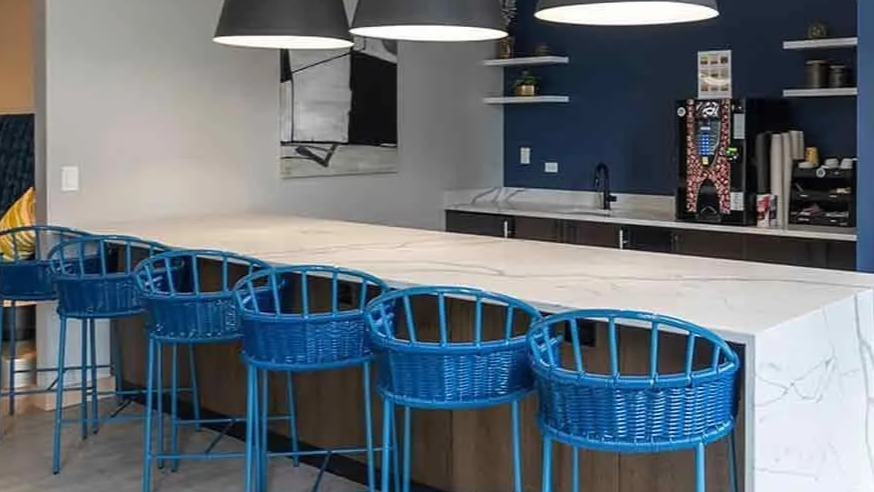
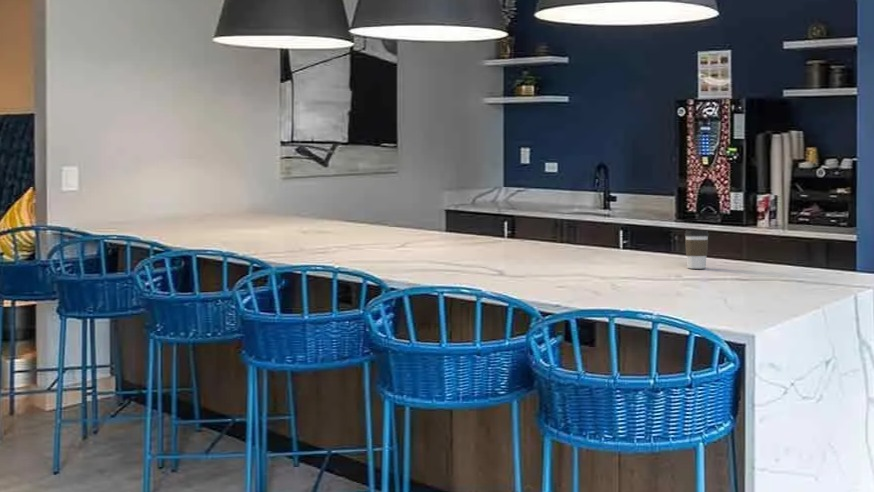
+ coffee cup (696, 249)
